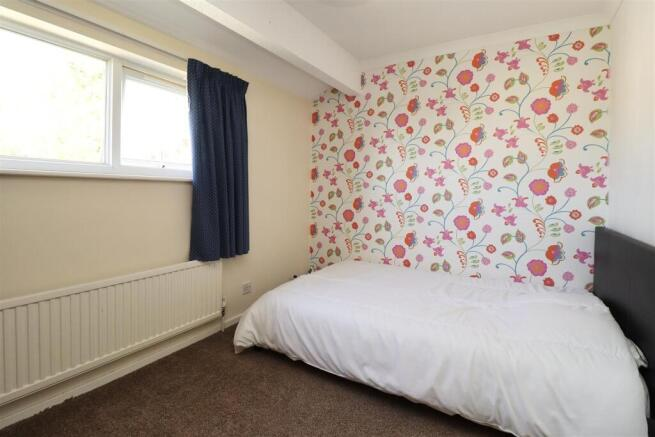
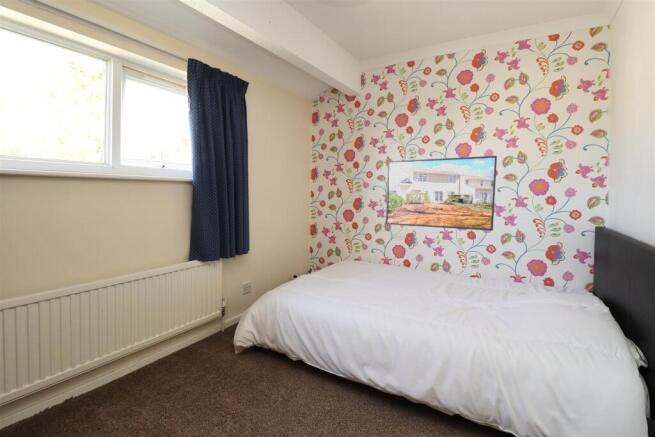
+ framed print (436, 193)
